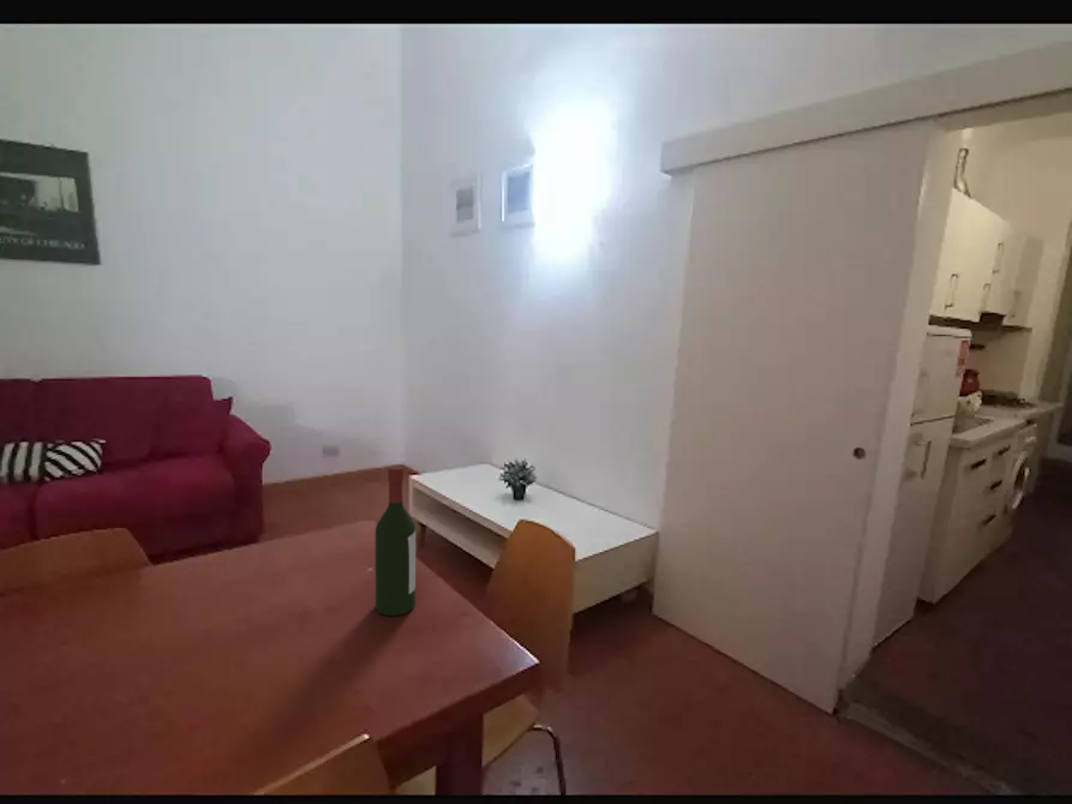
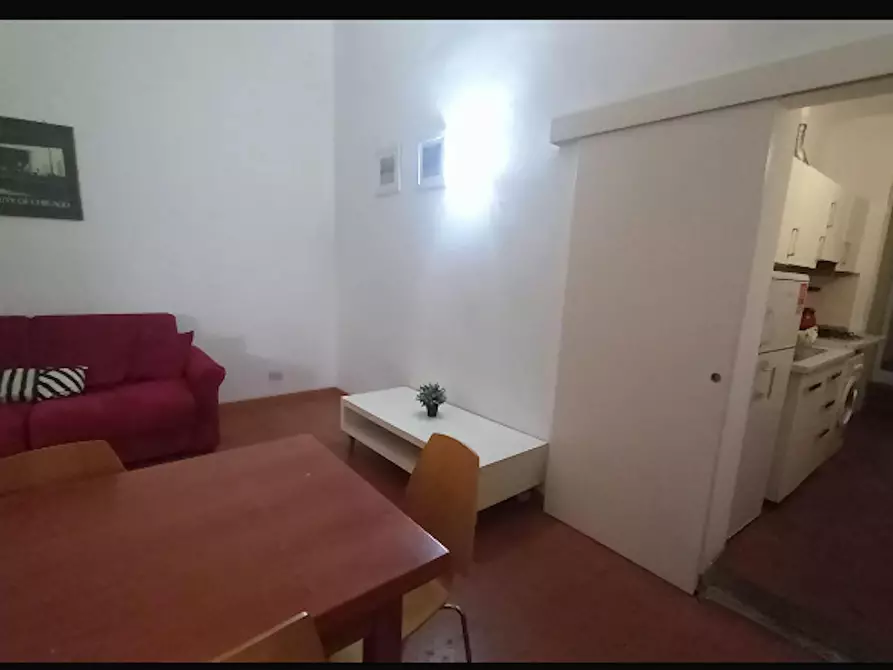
- wine bottle (395, 538)
